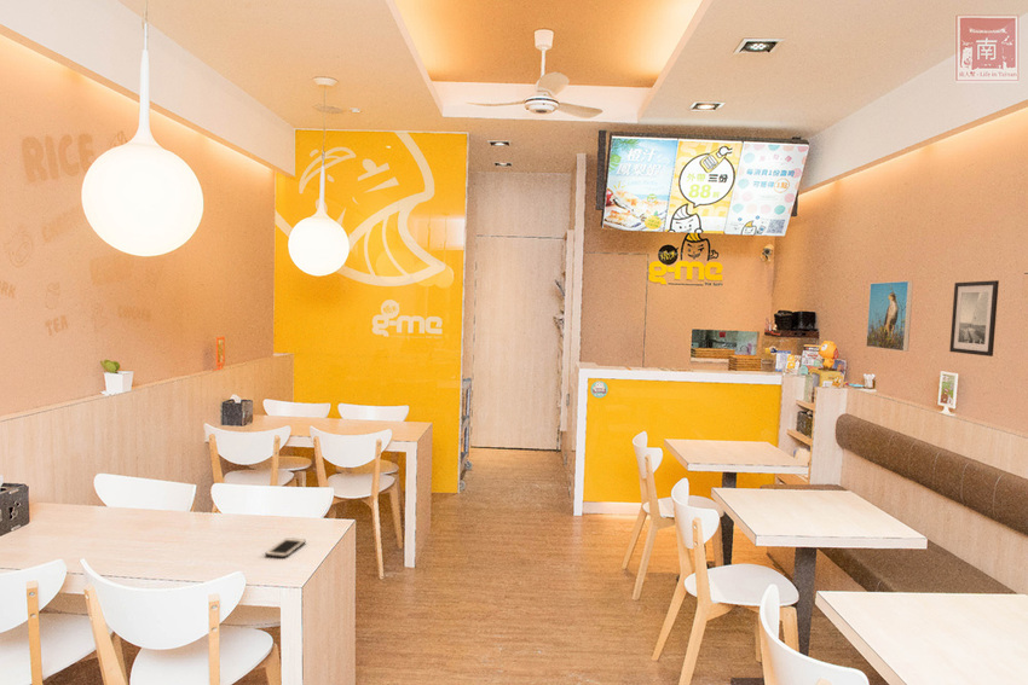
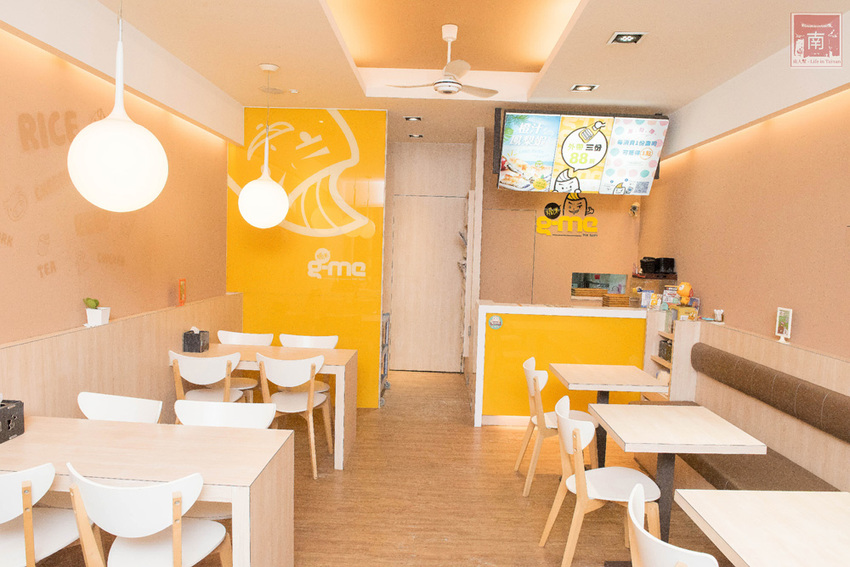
- wall art (972, 318)
- cell phone (285, 547)
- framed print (888, 315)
